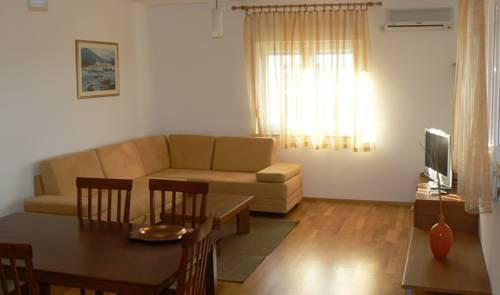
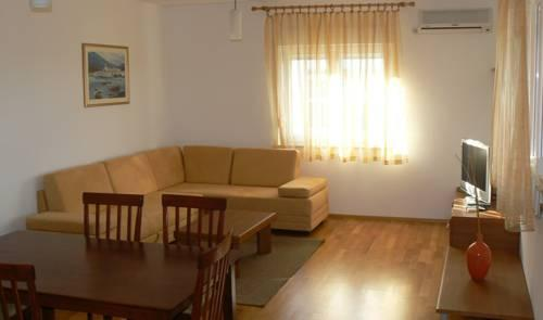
- decorative bowl (161, 232)
